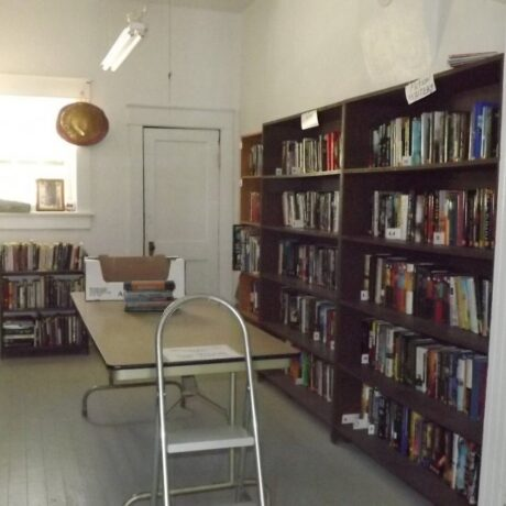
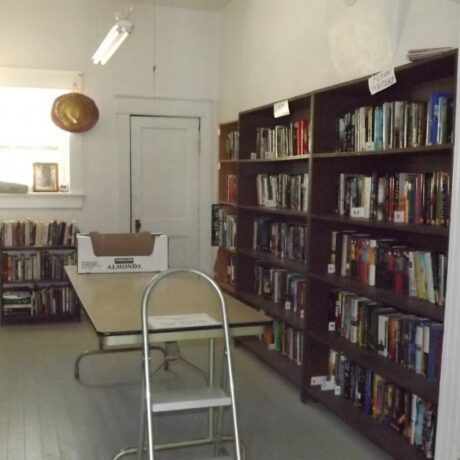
- book stack (148, 295)
